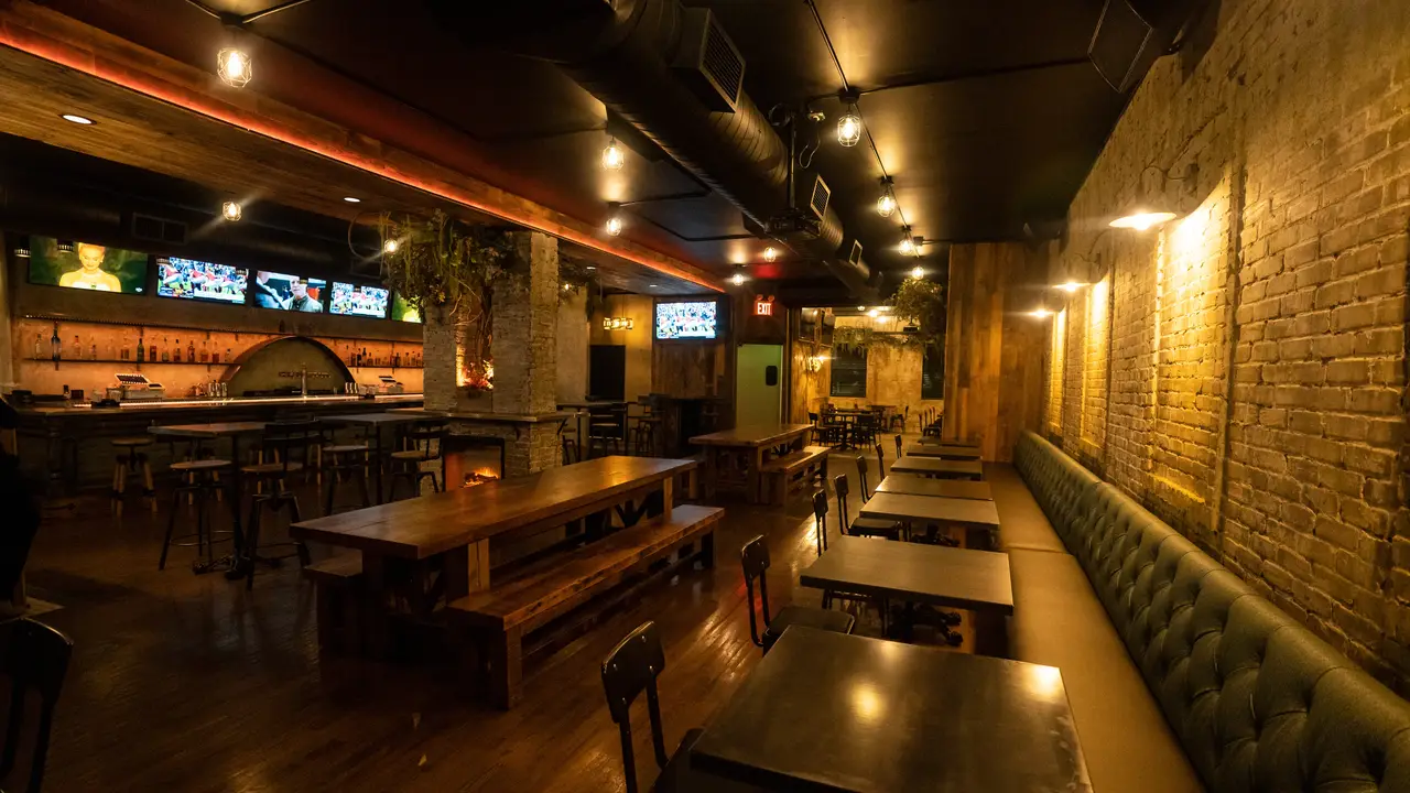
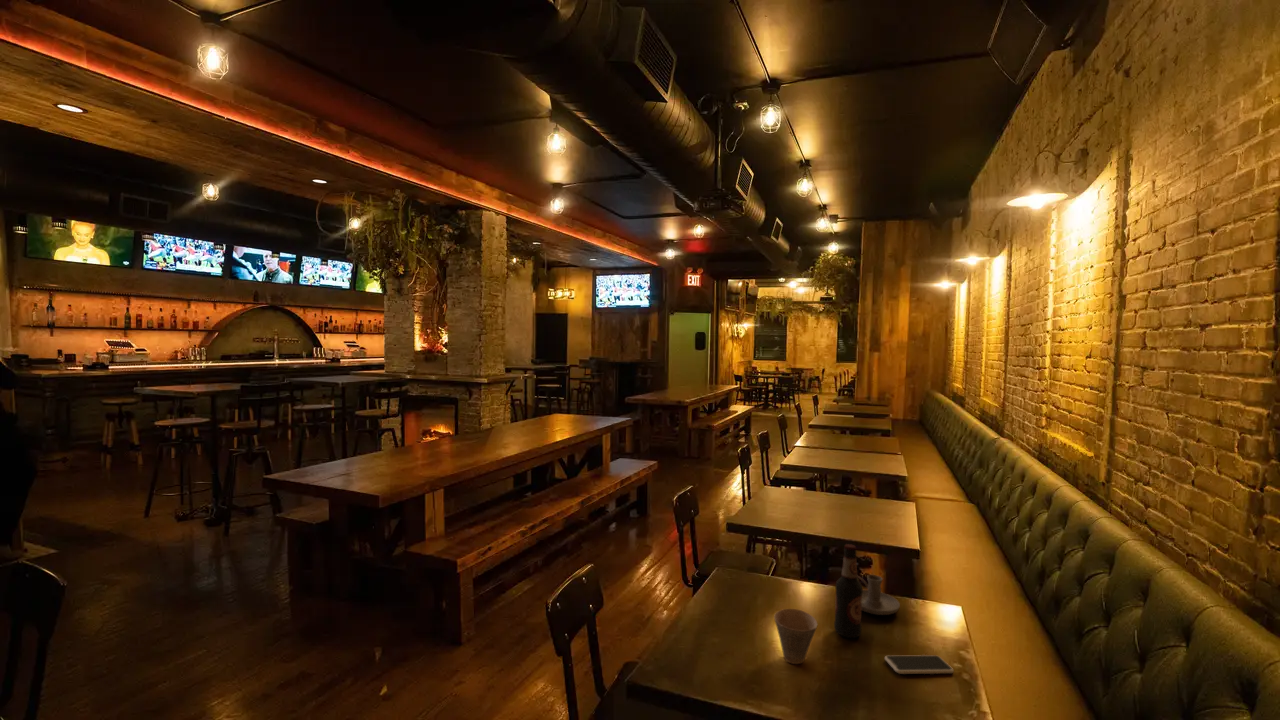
+ smartphone (918, 664)
+ bottle (848, 589)
+ candle holder (870, 590)
+ cup (795, 639)
